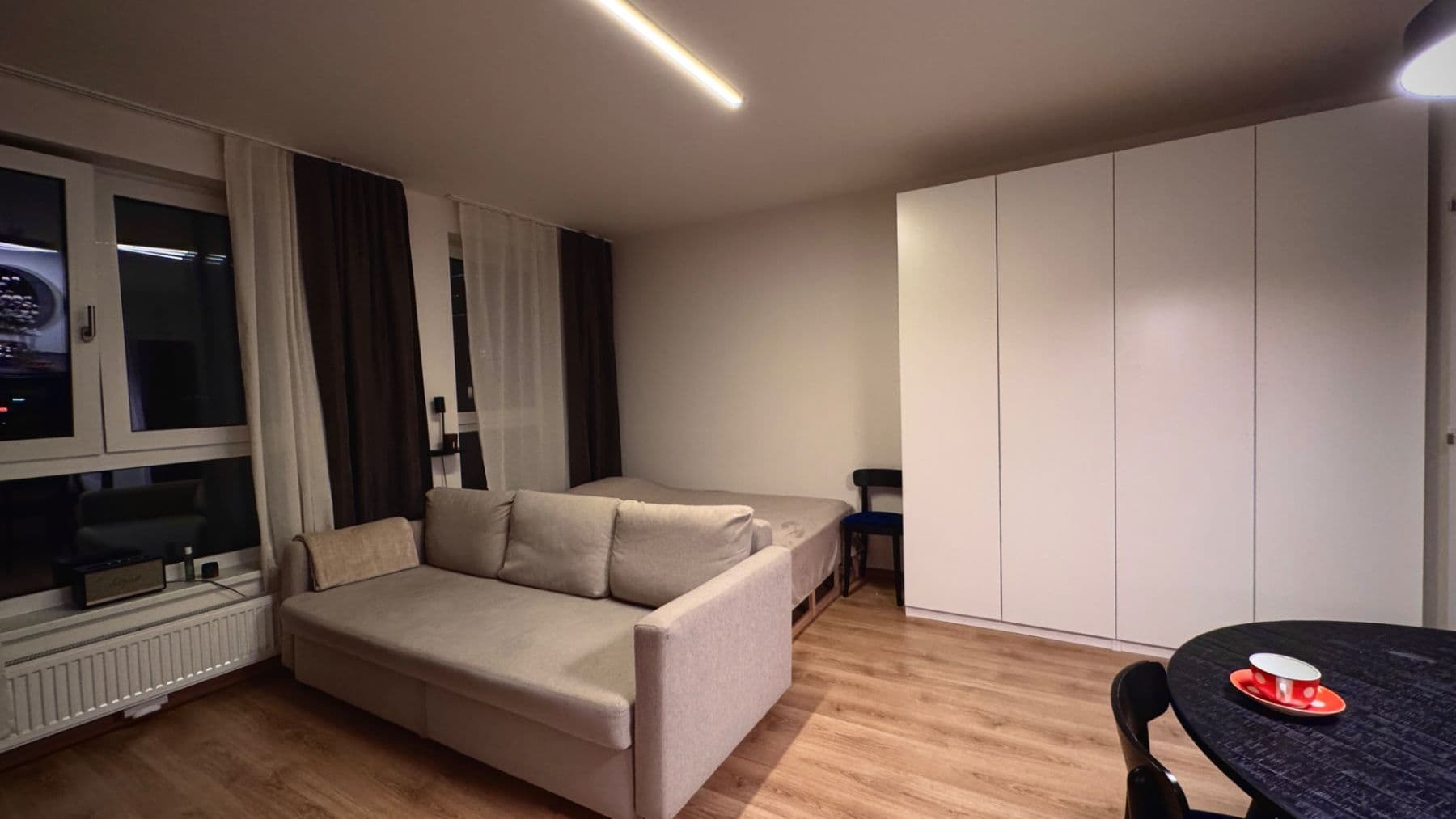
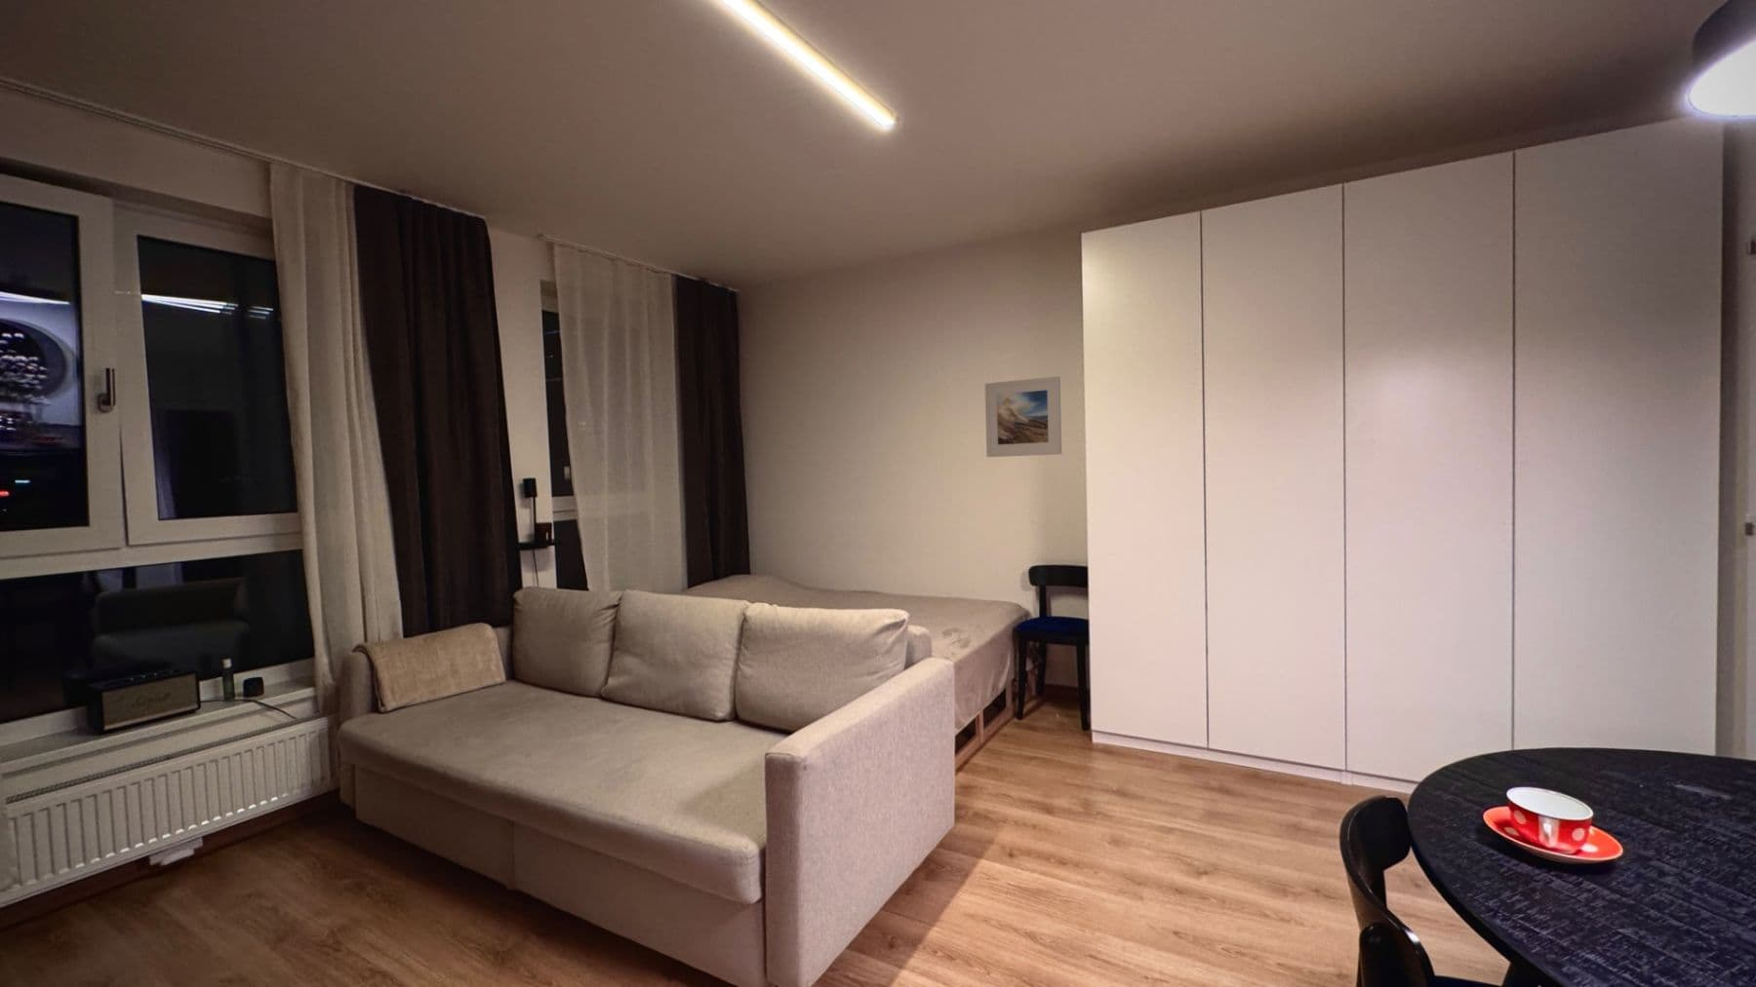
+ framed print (1022, 418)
